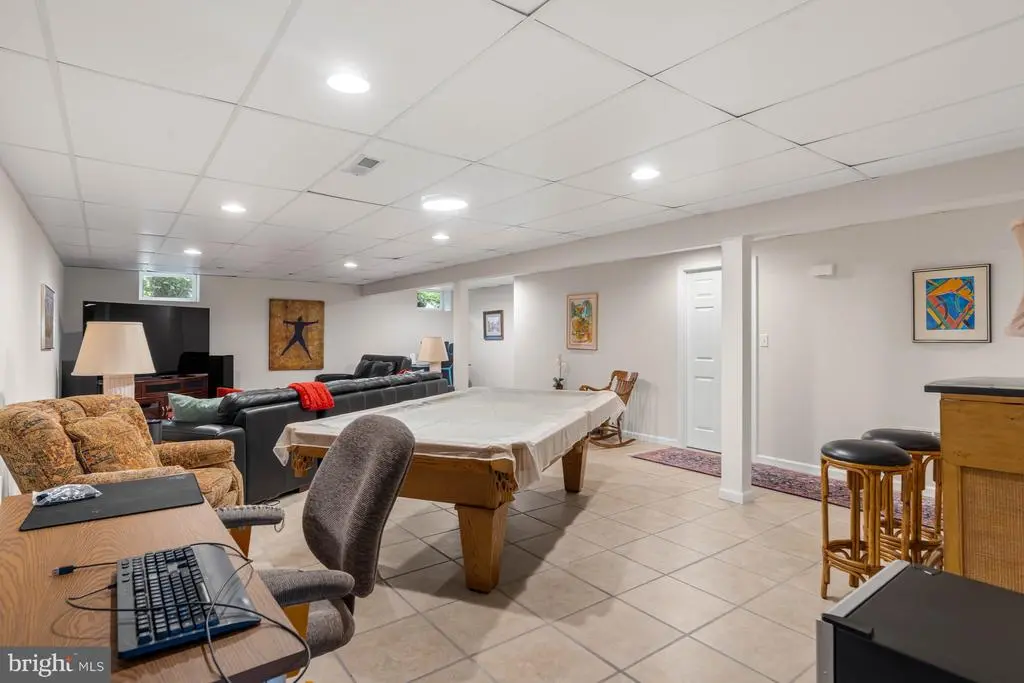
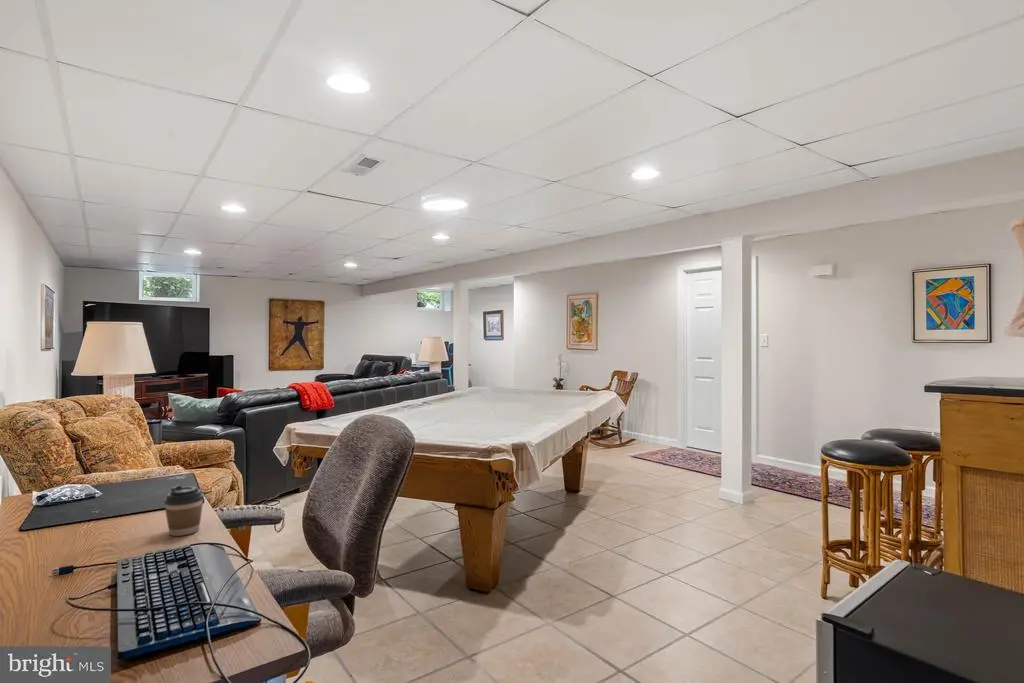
+ coffee cup (184, 508)
